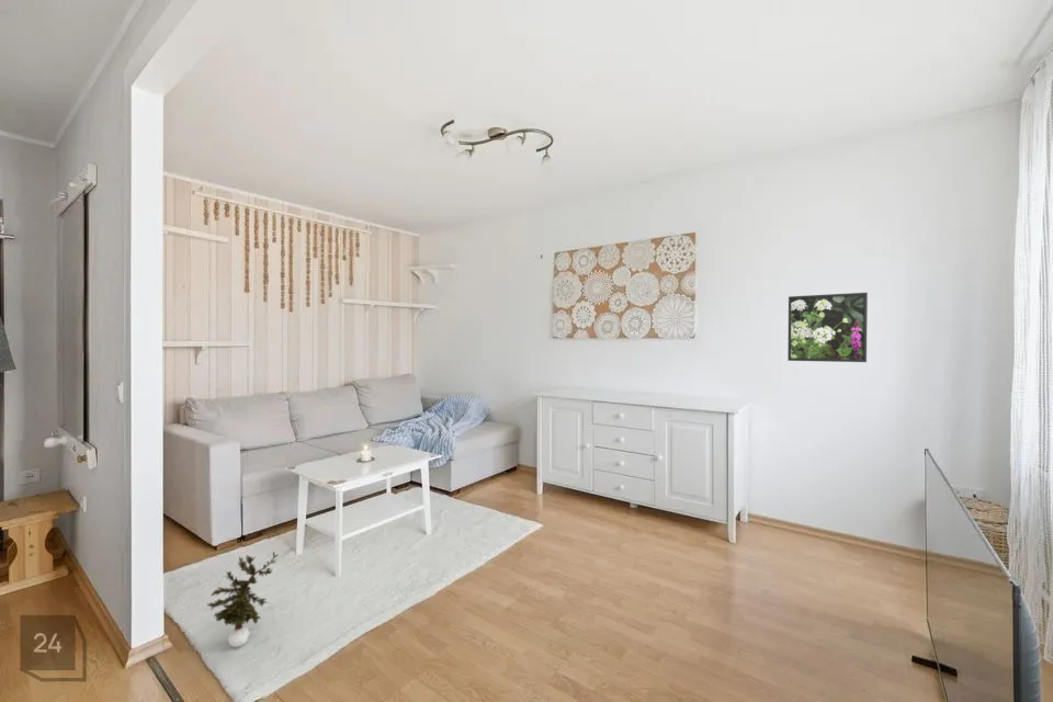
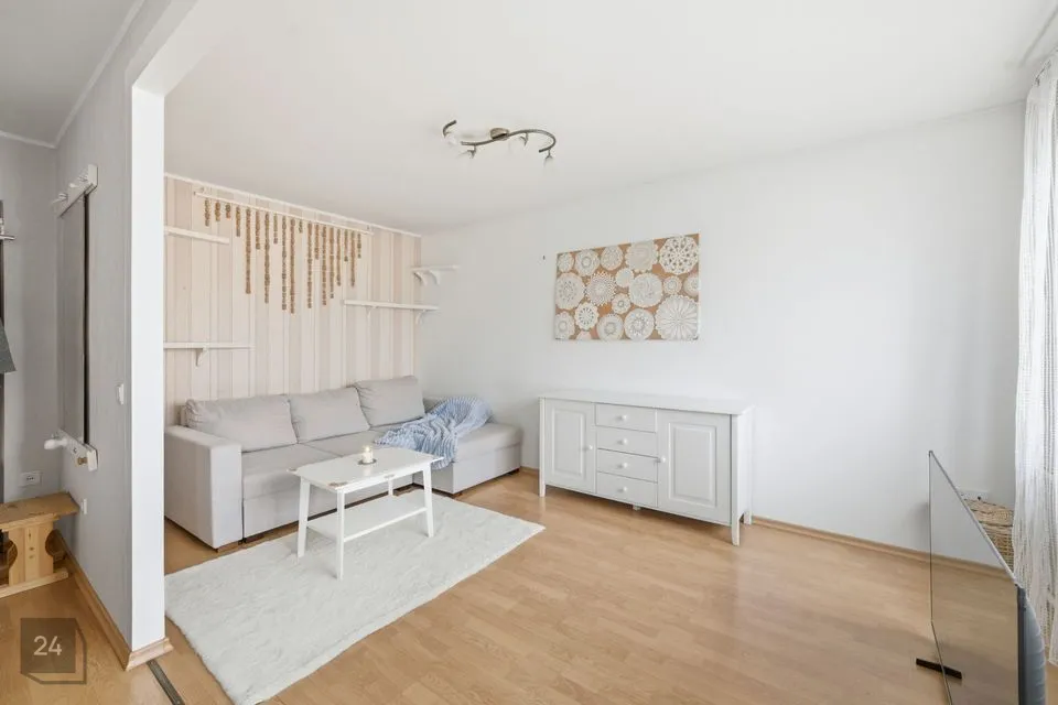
- potted plant (246, 597)
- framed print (826, 328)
